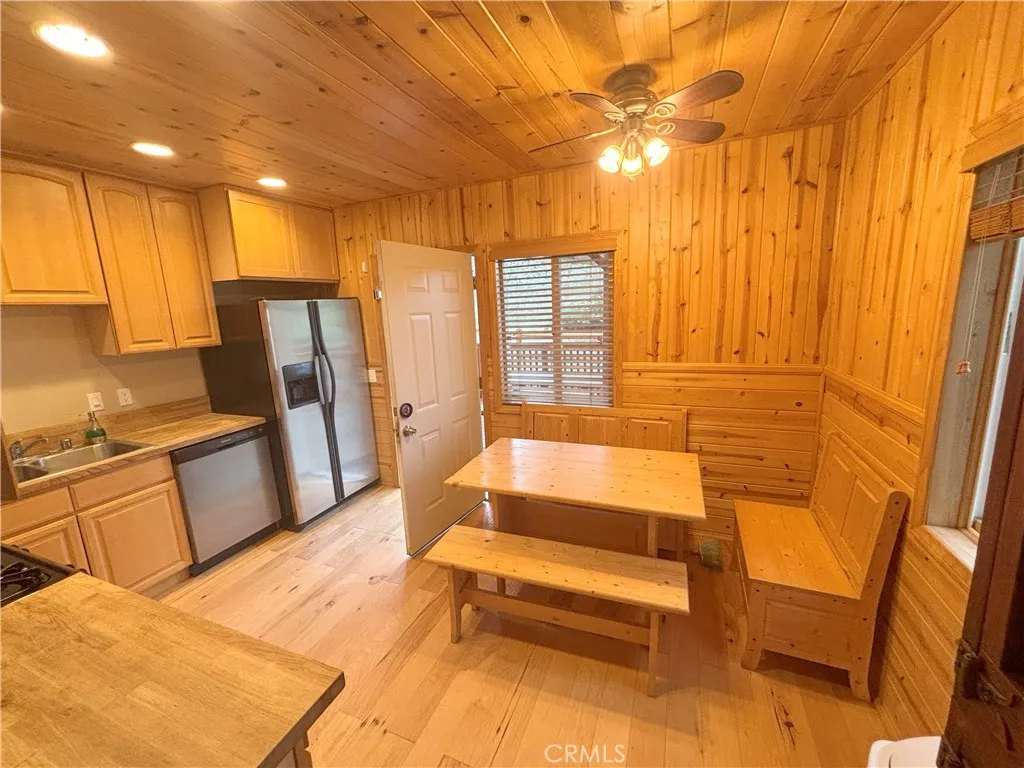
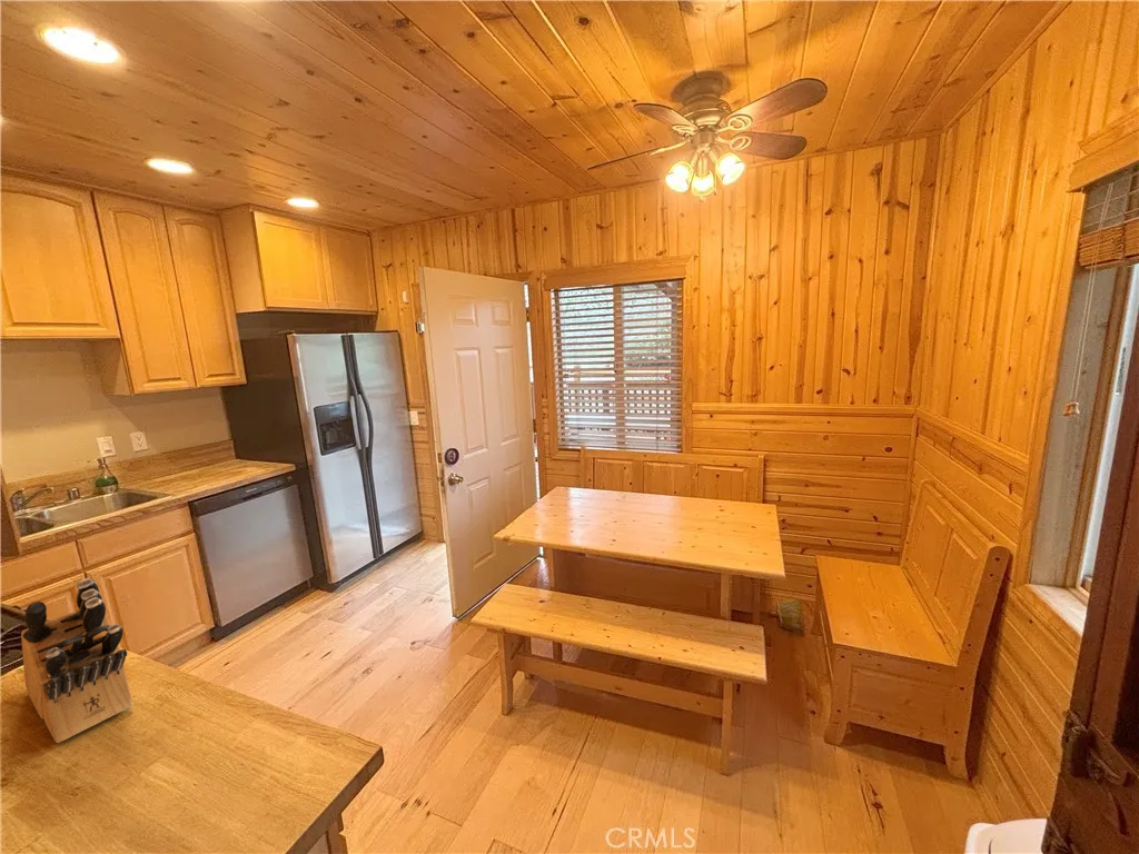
+ knife block (69, 643)
